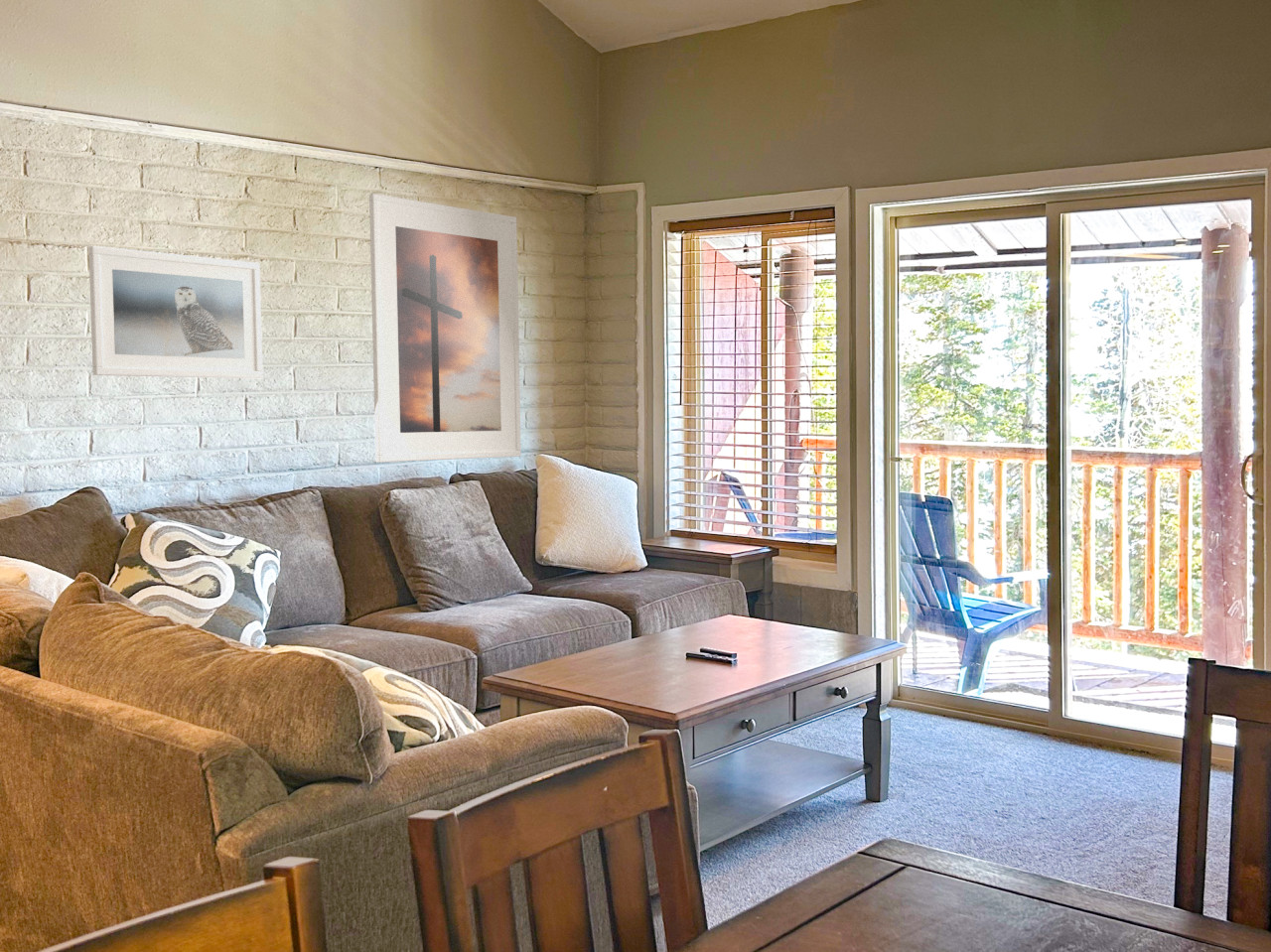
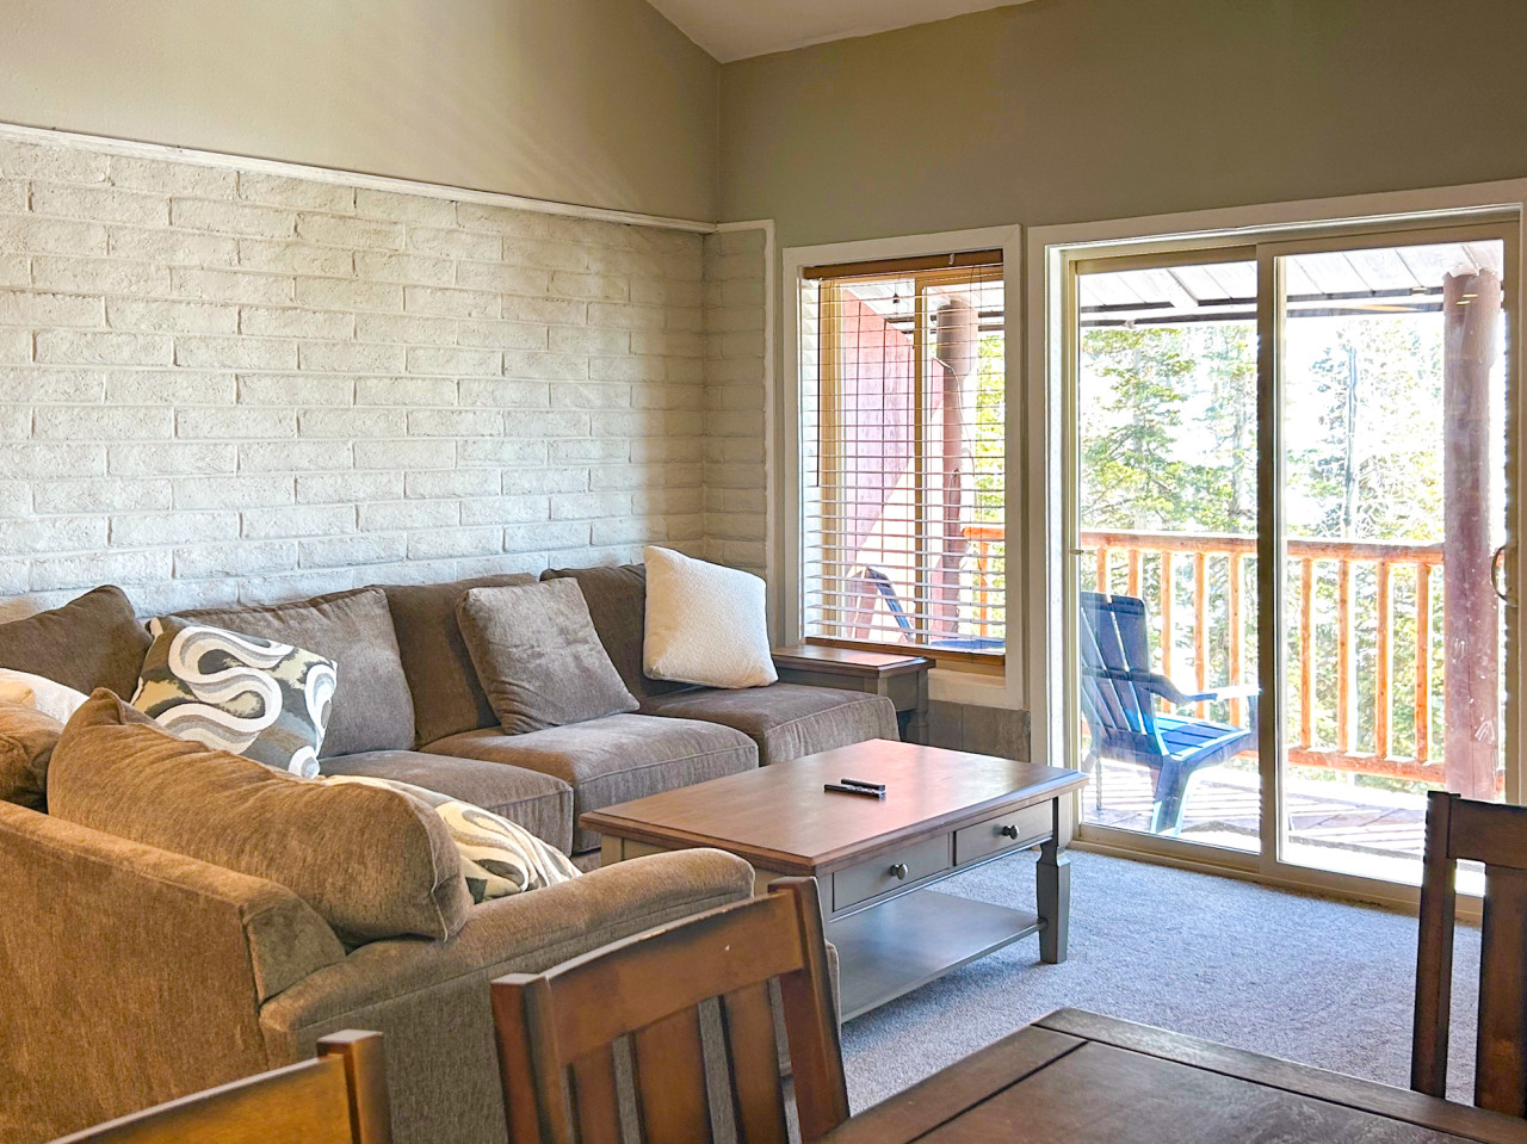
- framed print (450, 333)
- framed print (180, 316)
